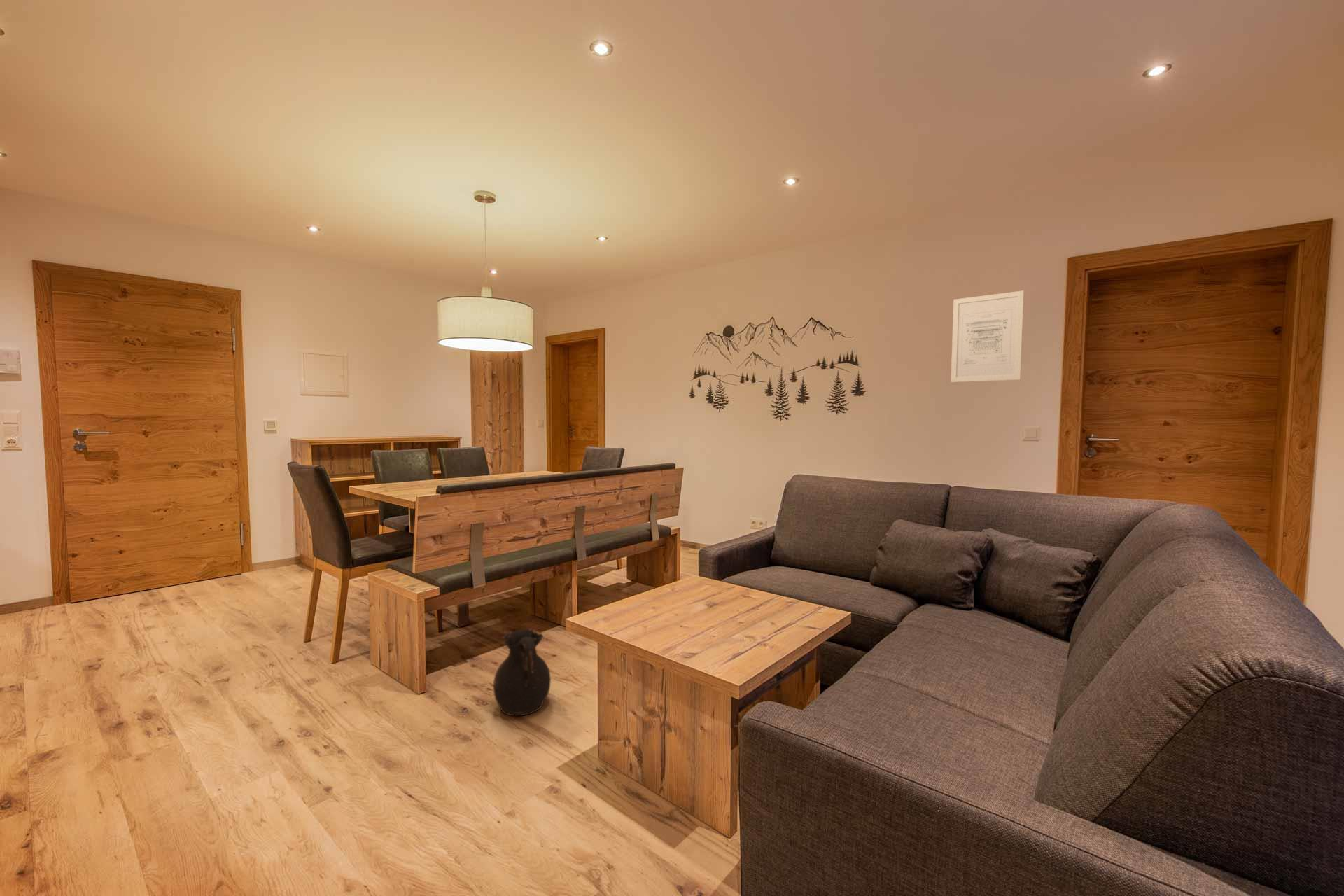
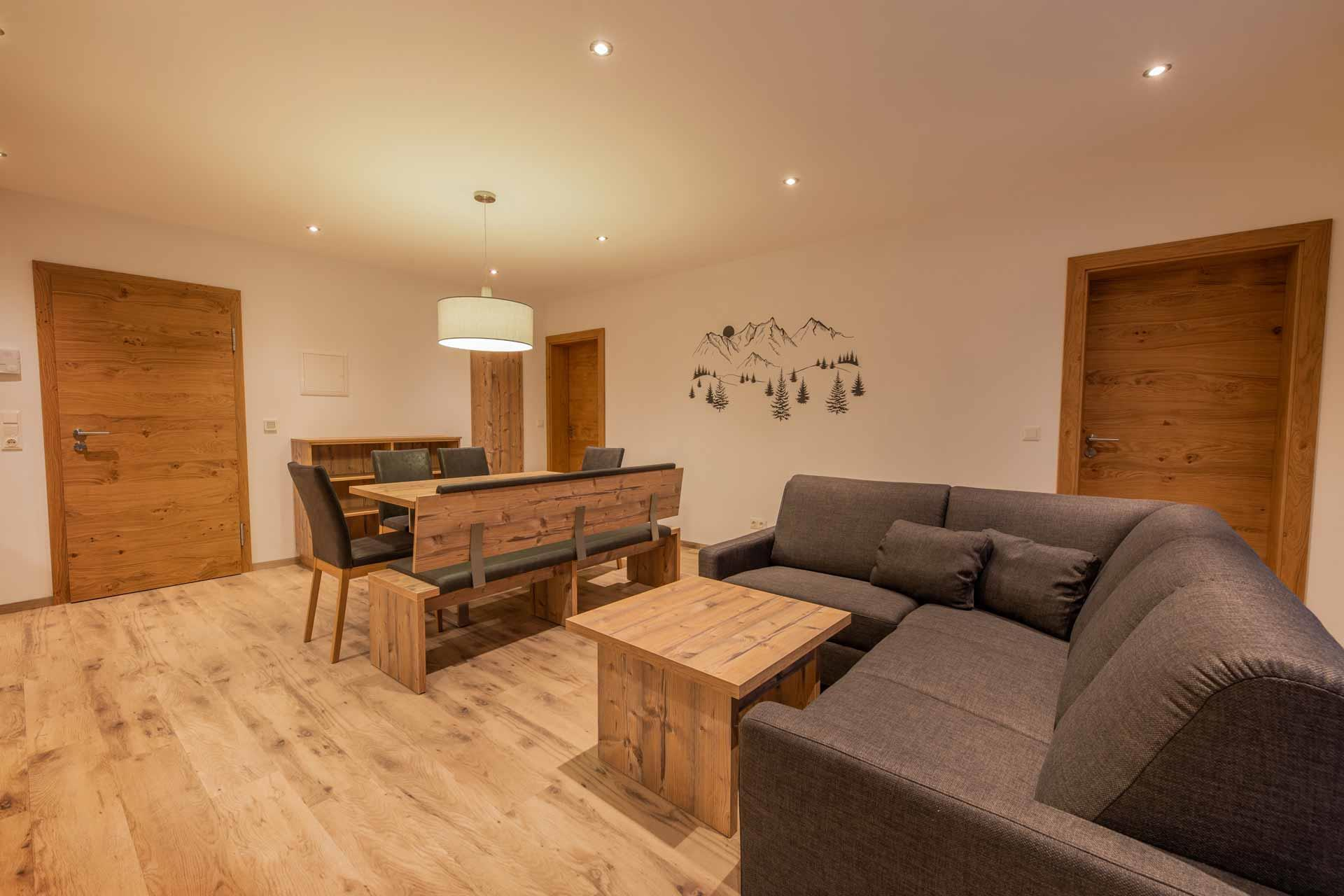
- ceramic jug (522, 669)
- wall art (986, 338)
